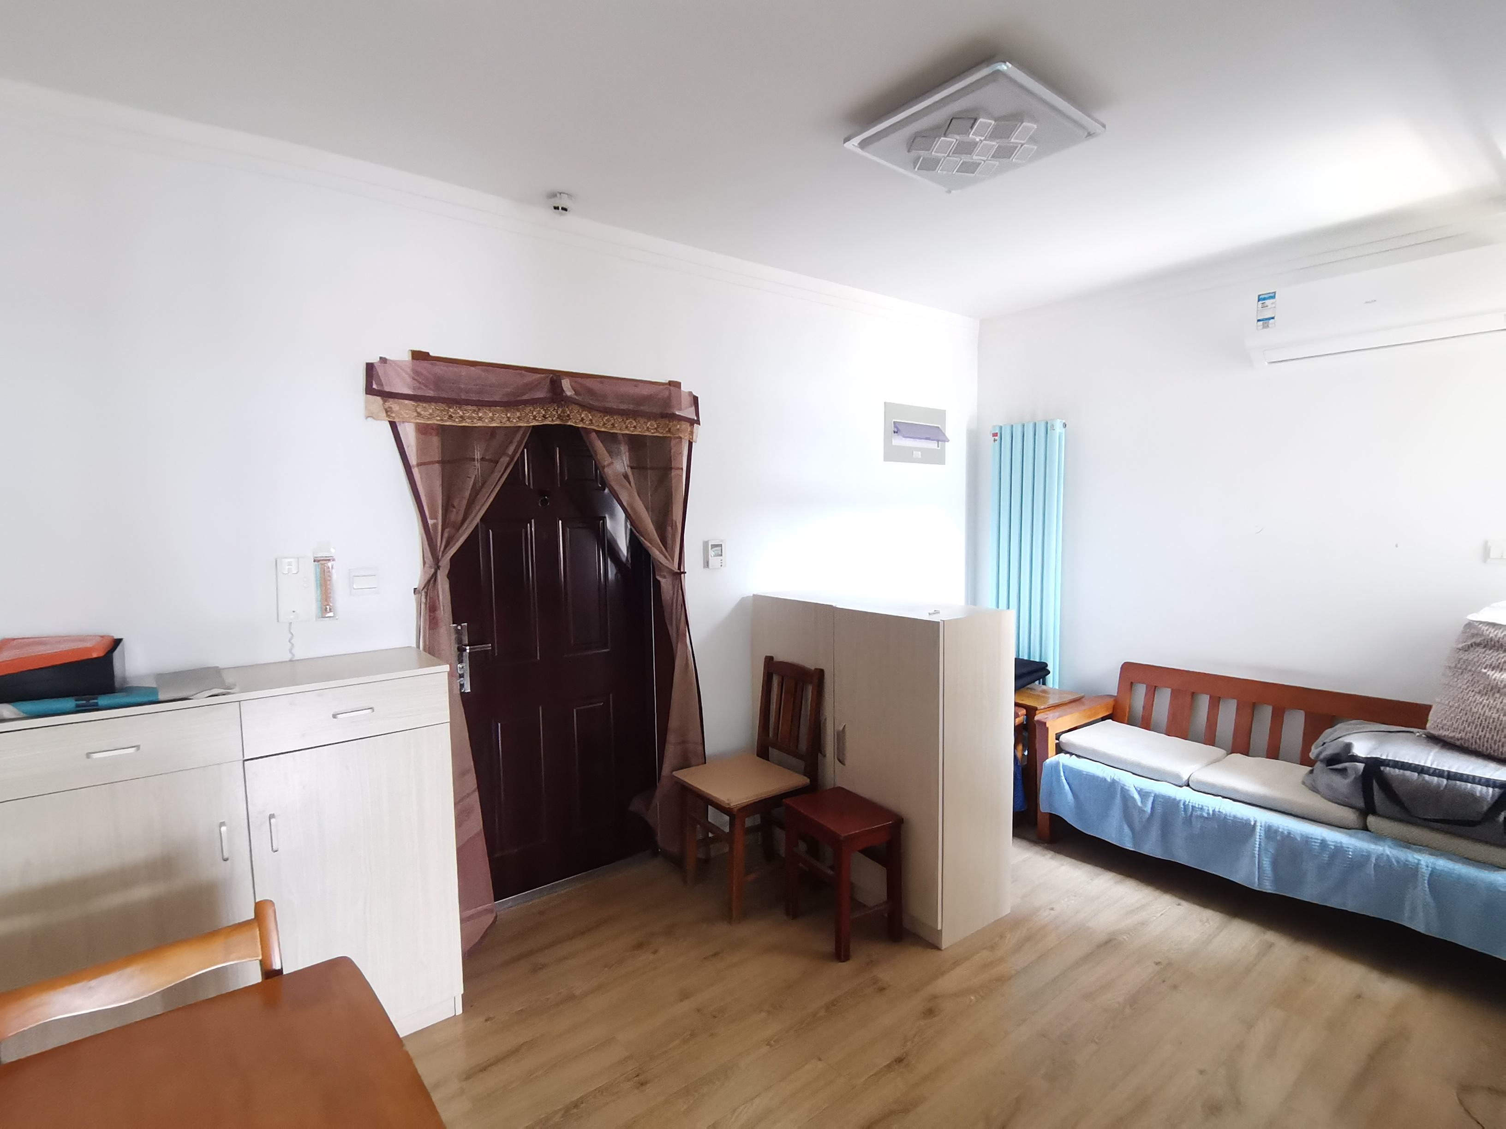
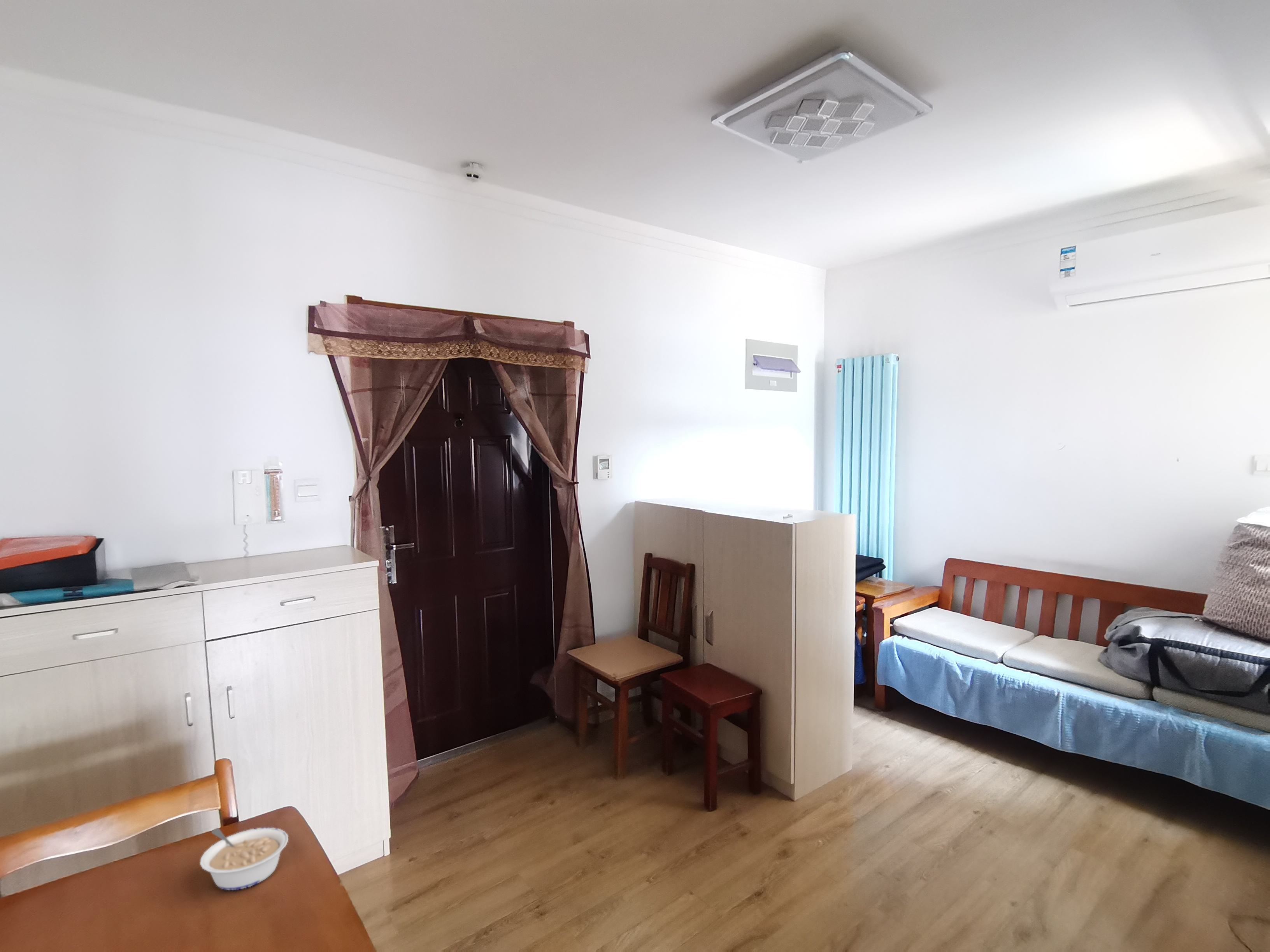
+ legume (242, 859)
